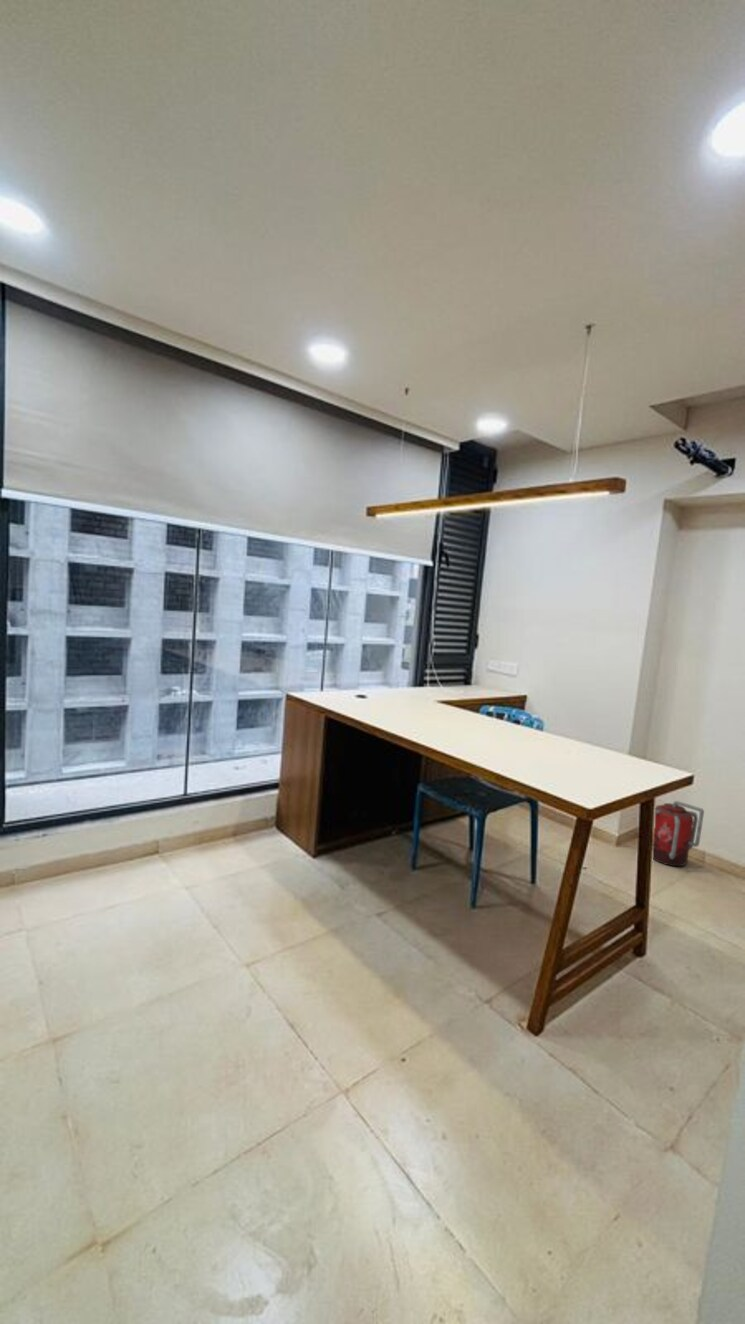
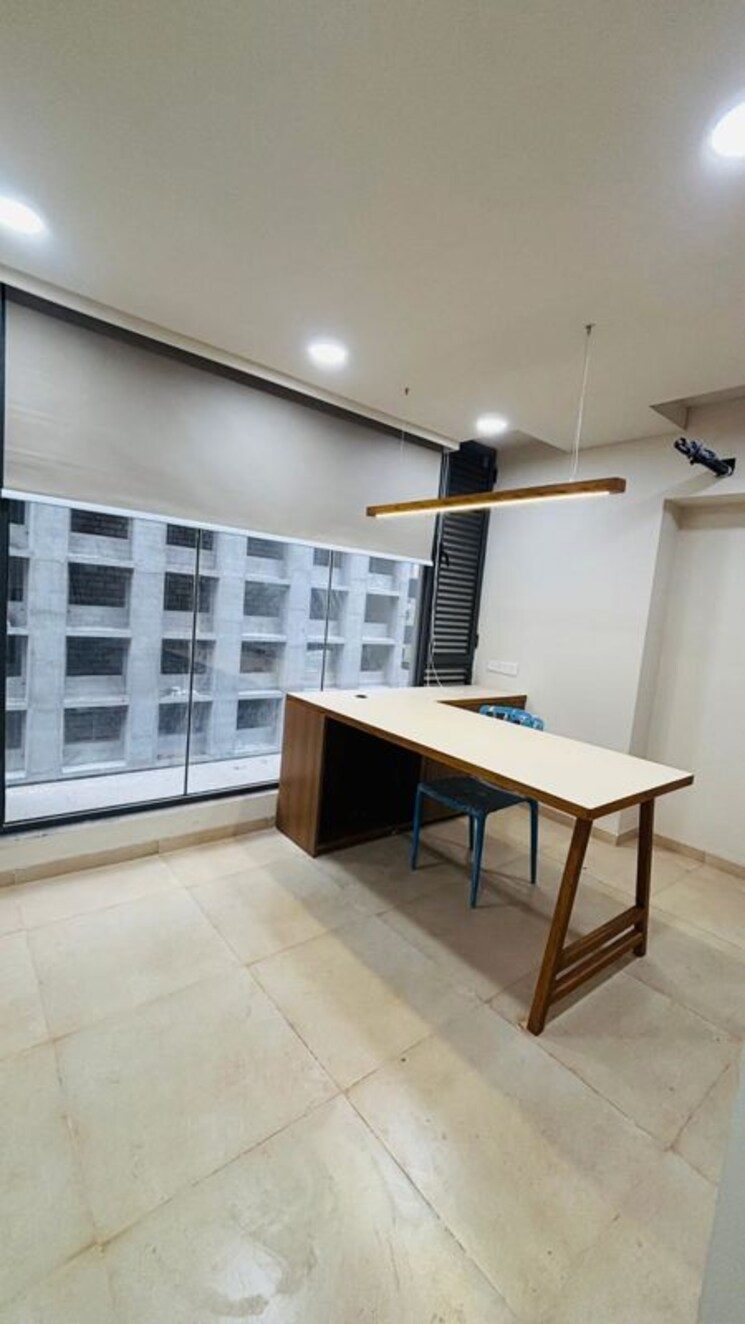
- fire extinguisher (670, 829)
